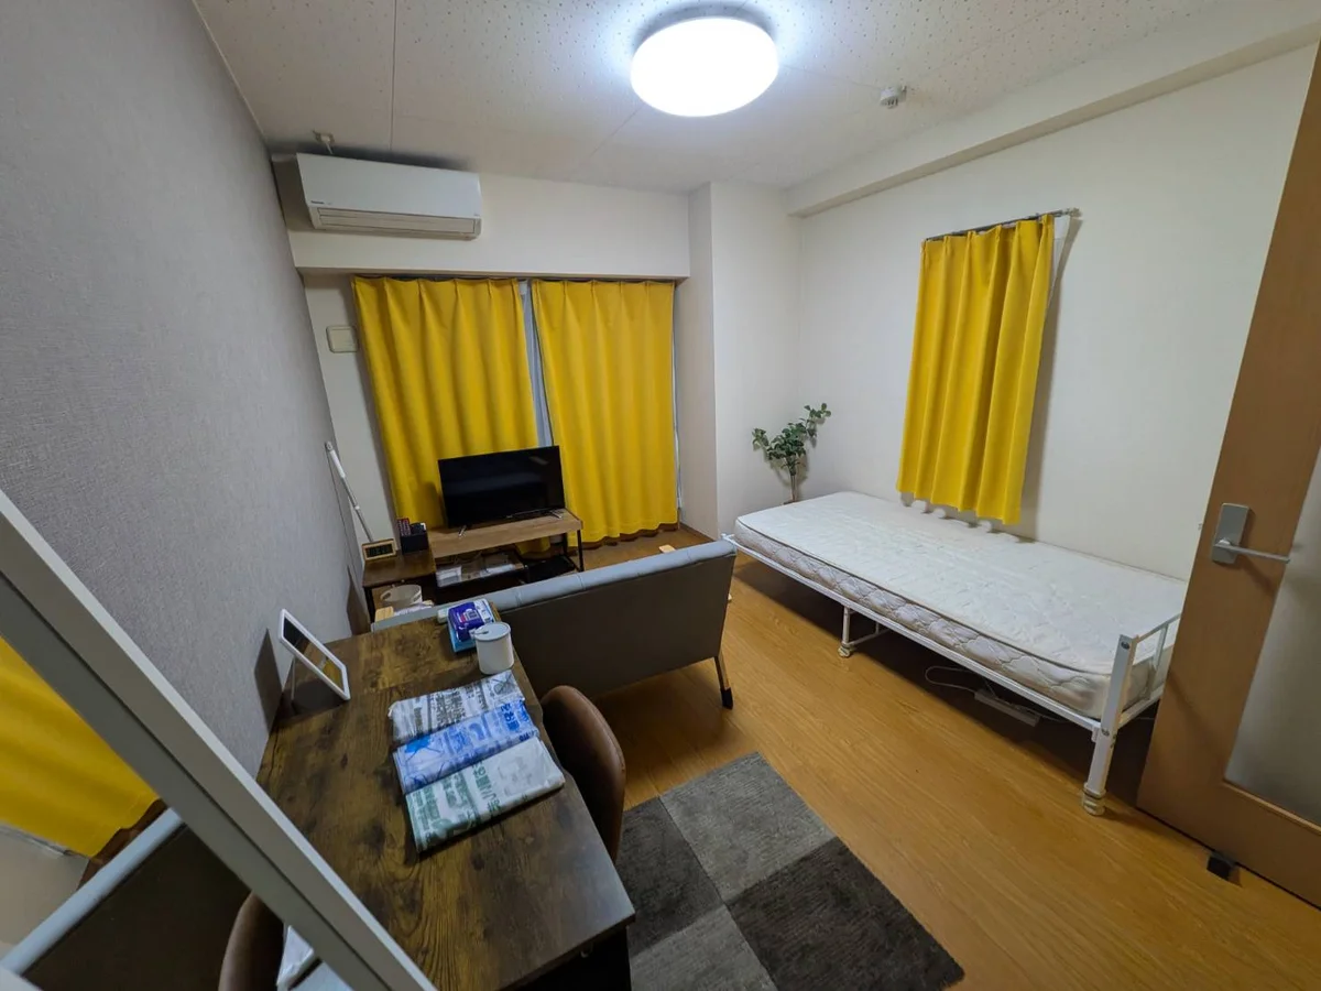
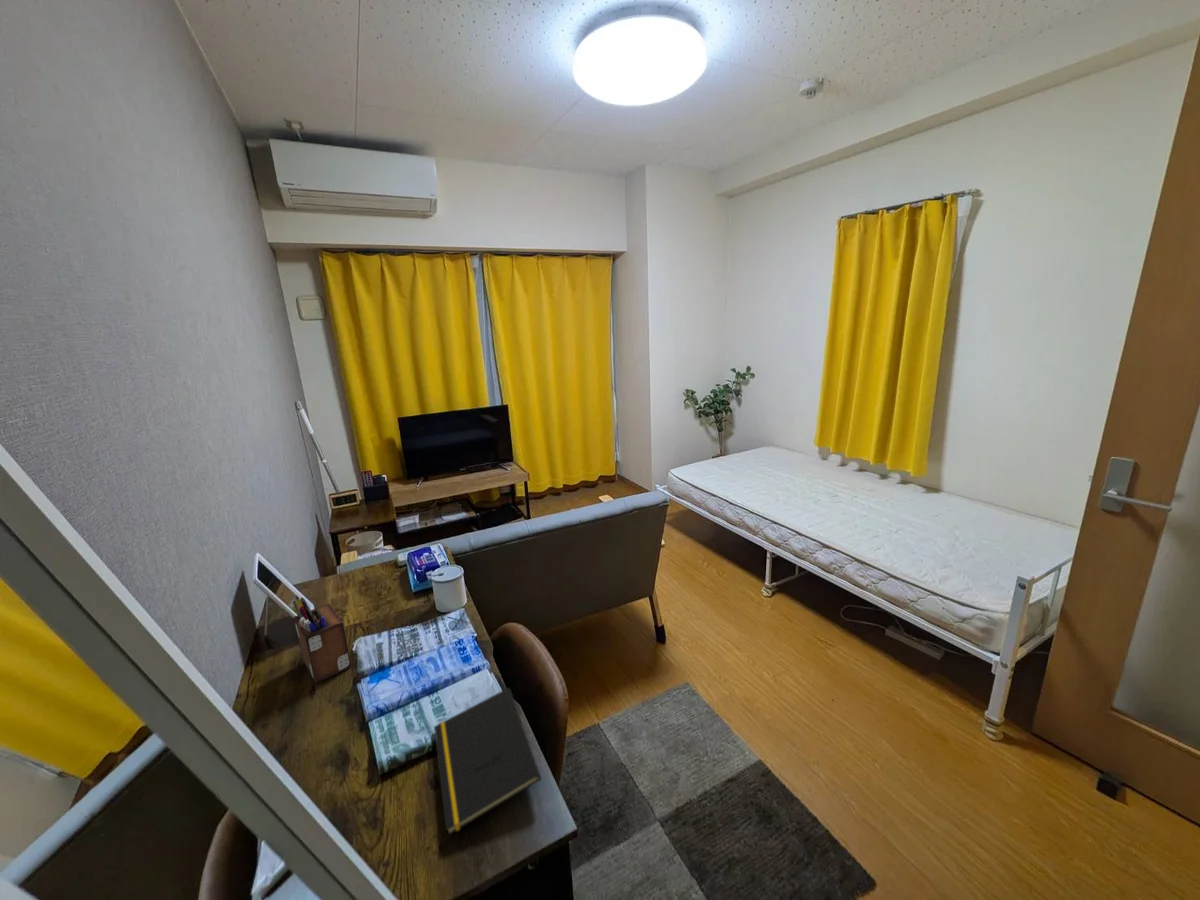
+ notepad (483, 750)
+ desk organizer (320, 633)
